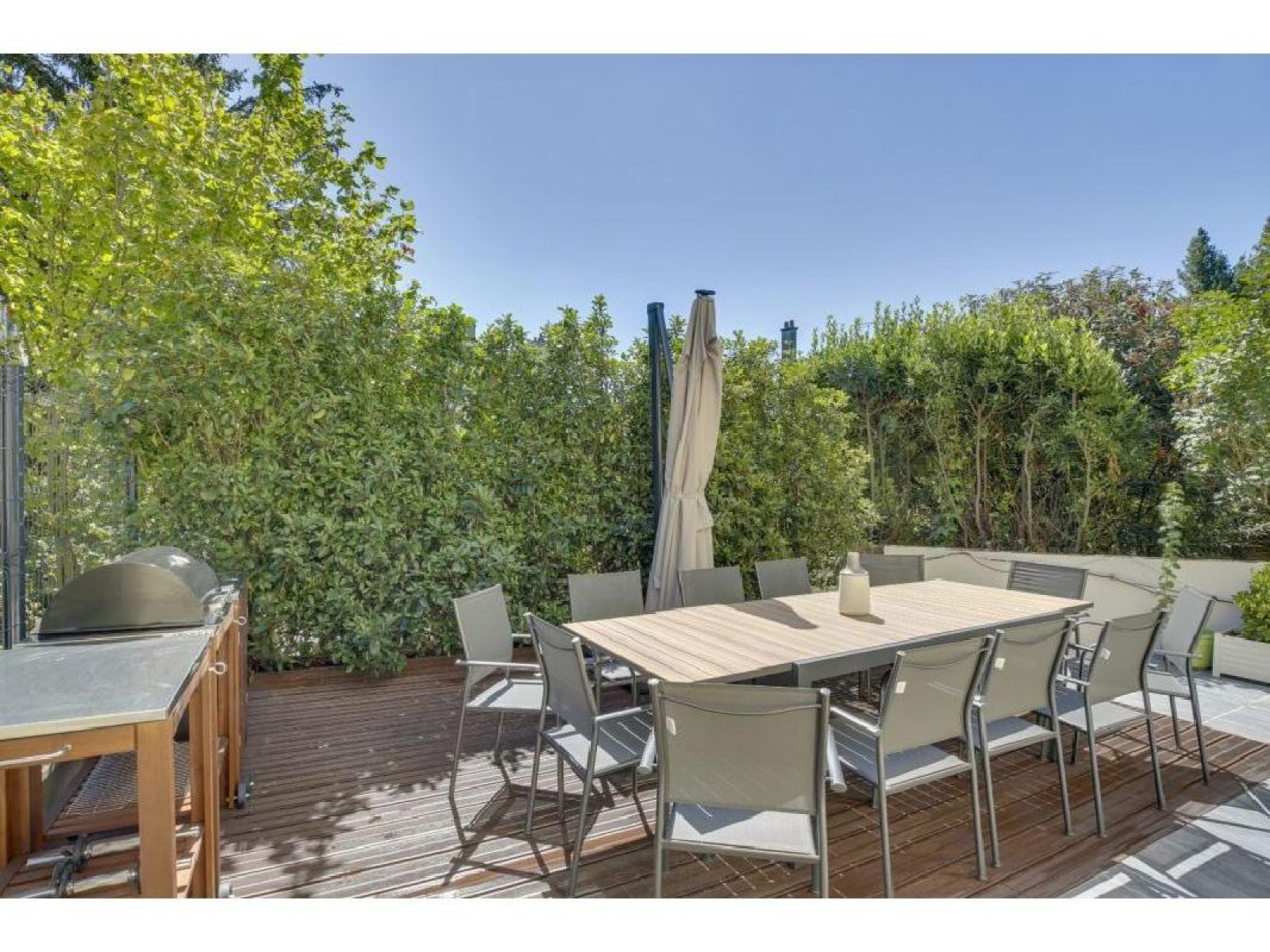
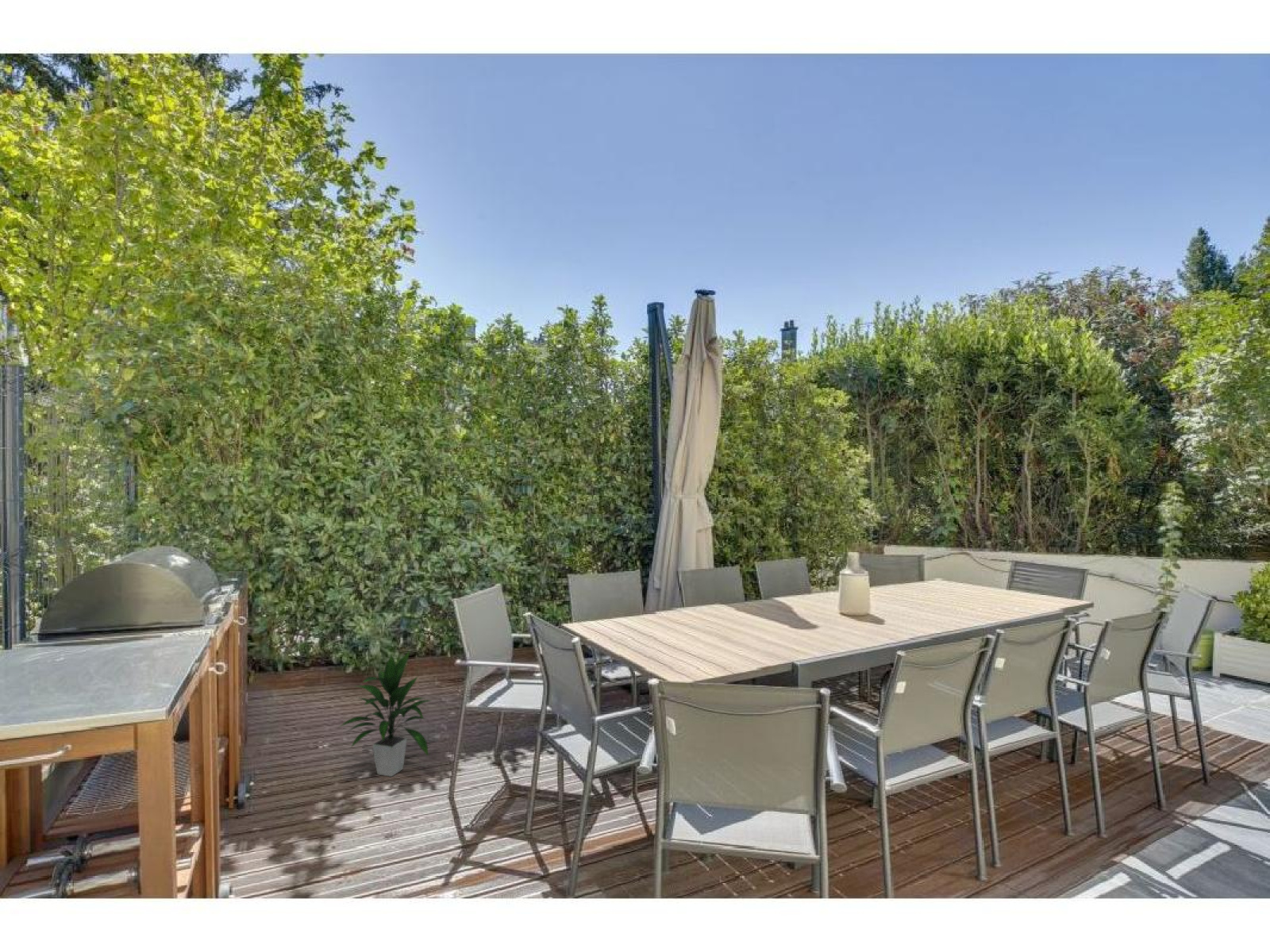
+ indoor plant (391, 715)
